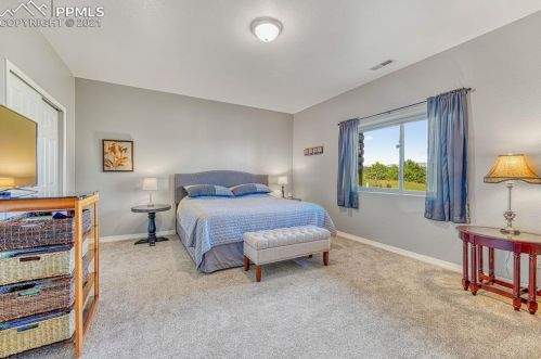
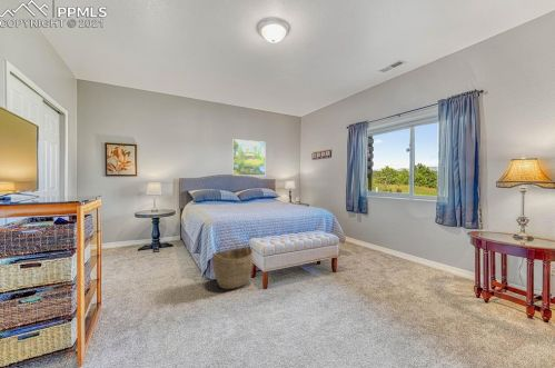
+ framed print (249, 158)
+ woven basket (232, 261)
